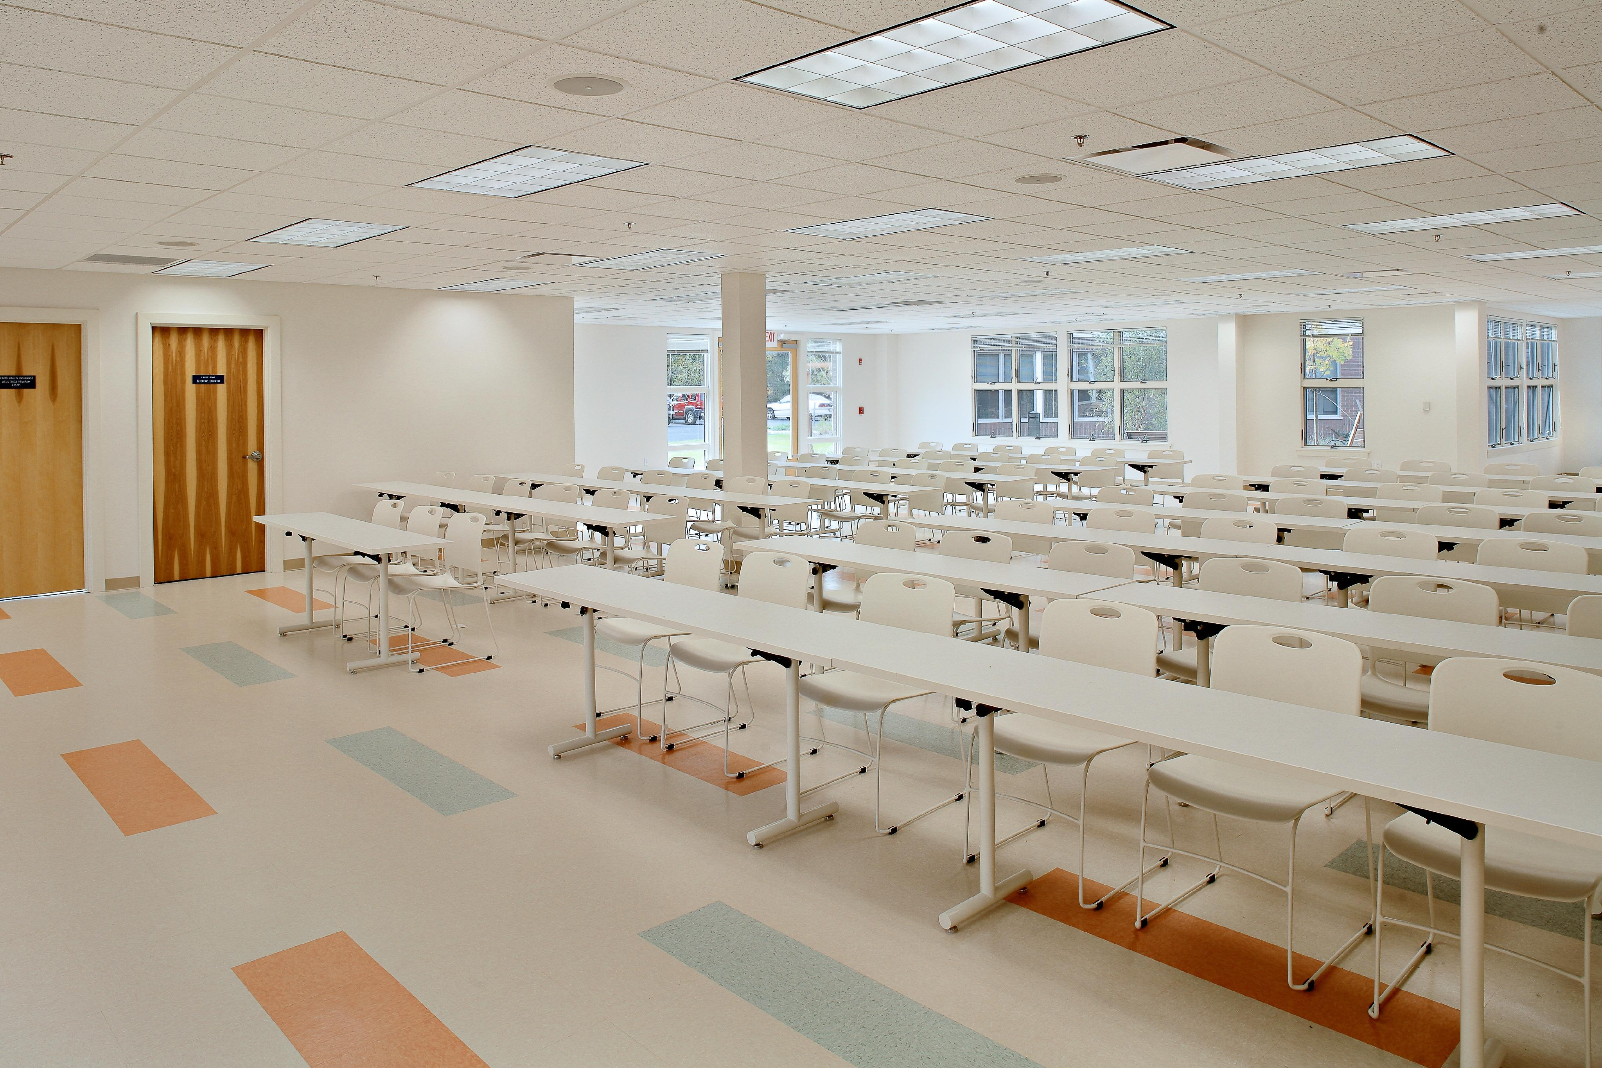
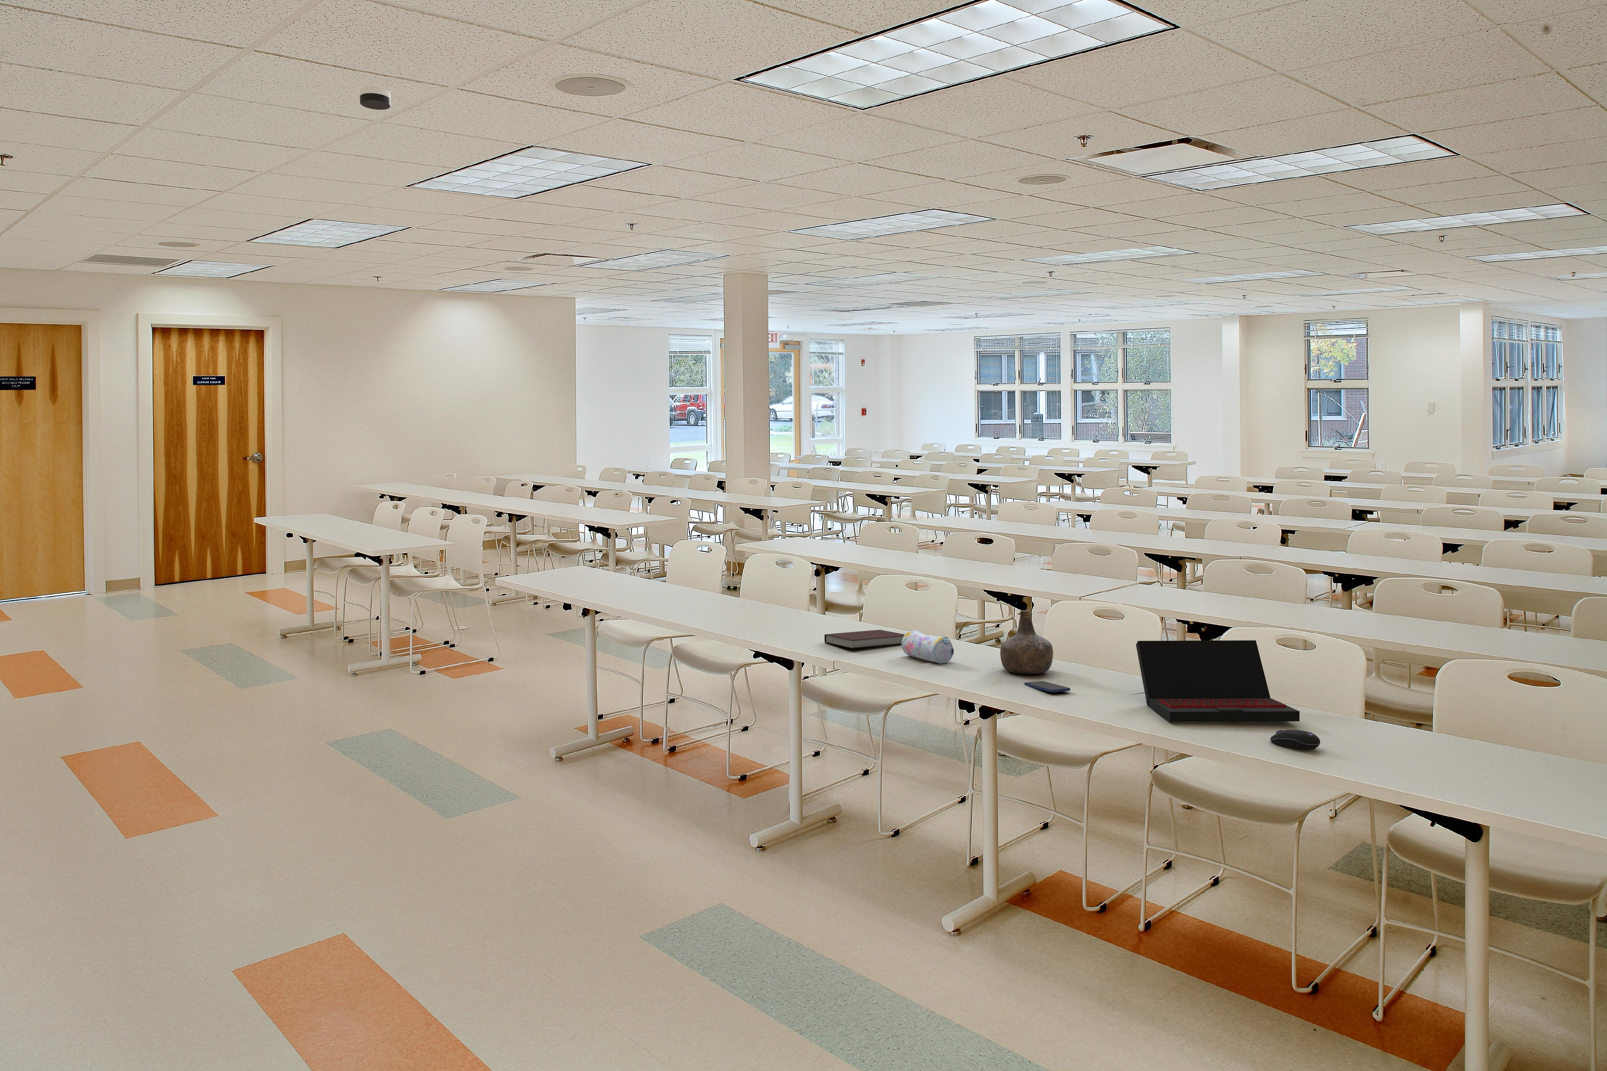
+ bottle (1026, 641)
+ smartphone (1046, 686)
+ pencil case (927, 647)
+ notebook (866, 638)
+ laptop (1214, 679)
+ computer mouse (1295, 738)
+ smoke detector (375, 98)
